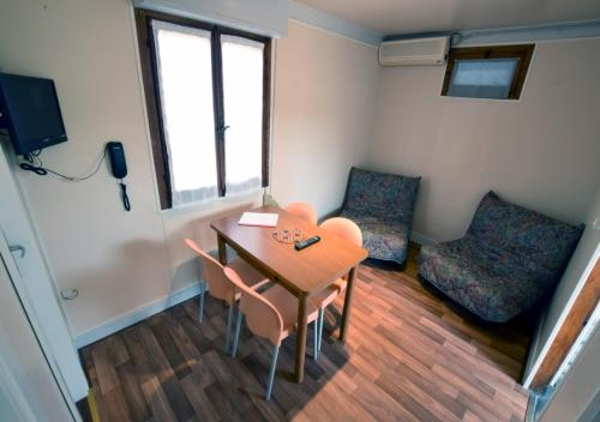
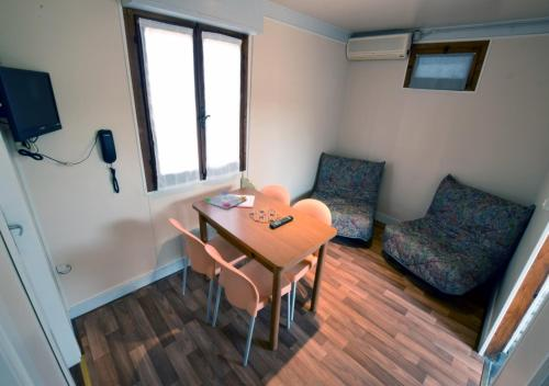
+ board game (225, 198)
